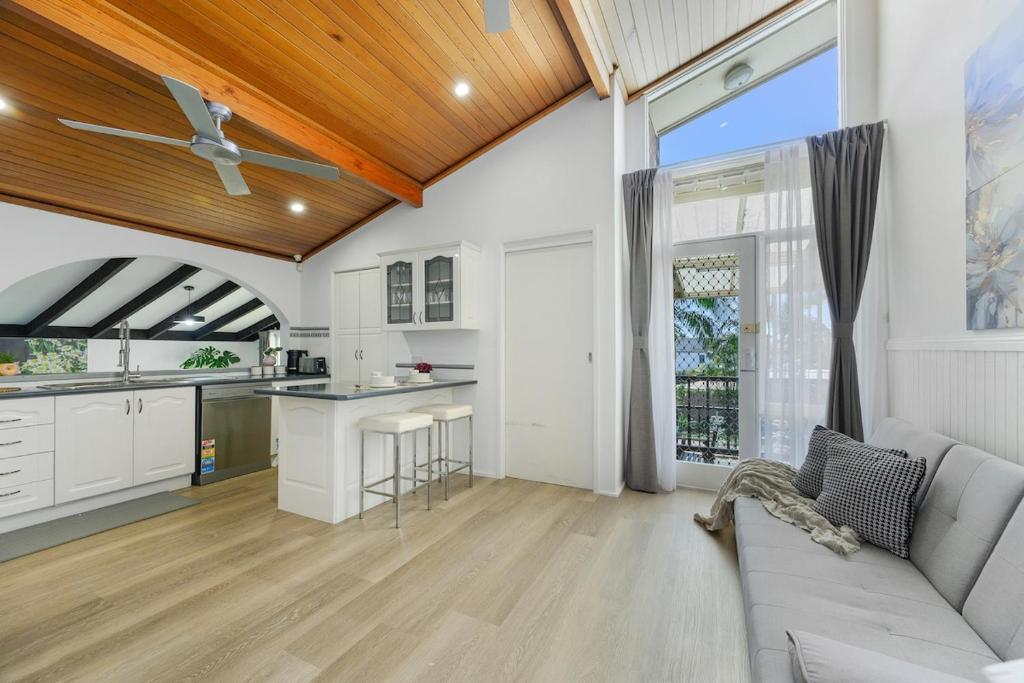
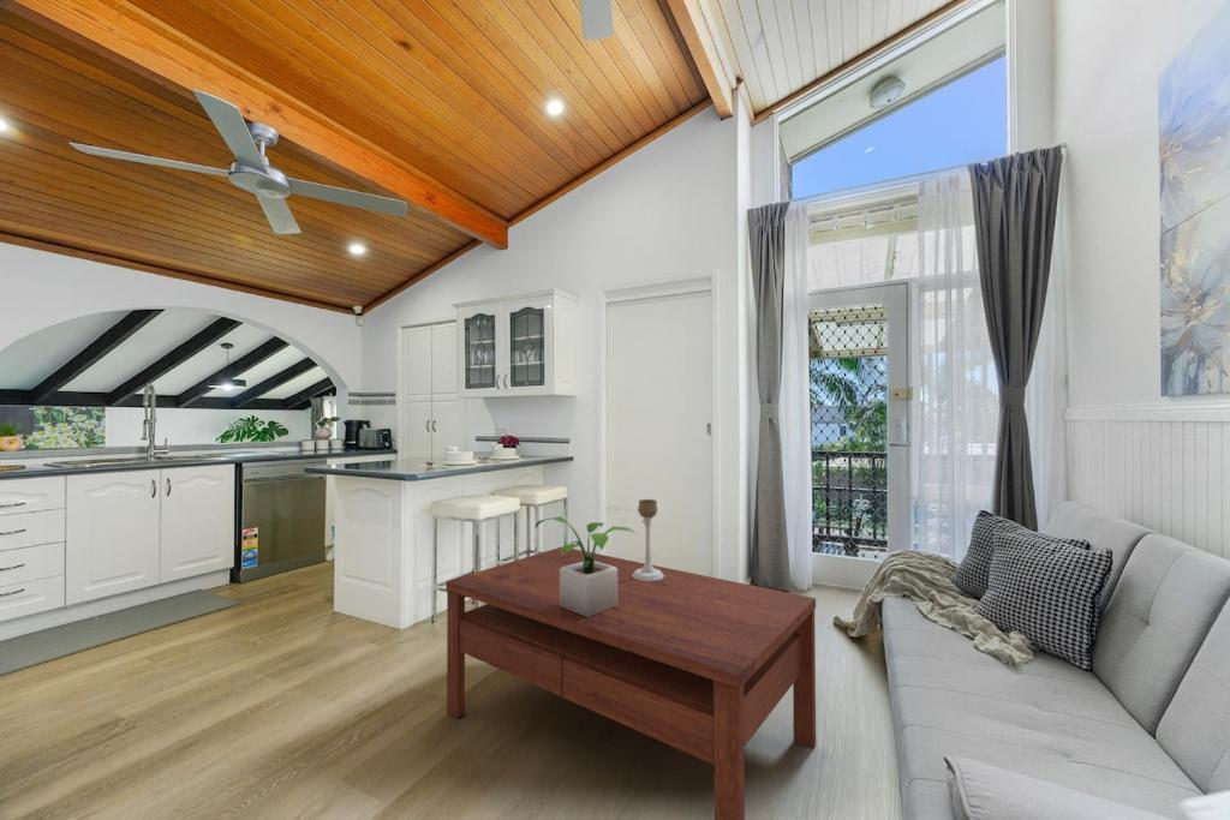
+ coffee table (621, 658)
+ potted plant (585, 561)
+ candle holder (647, 537)
